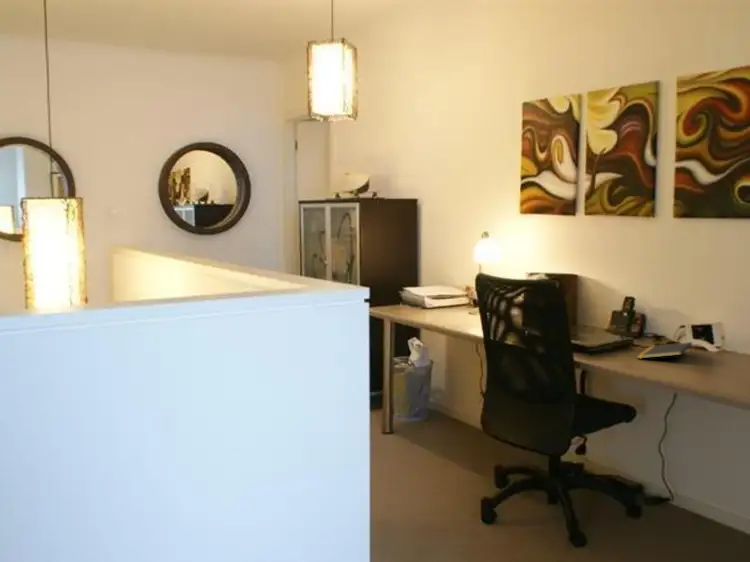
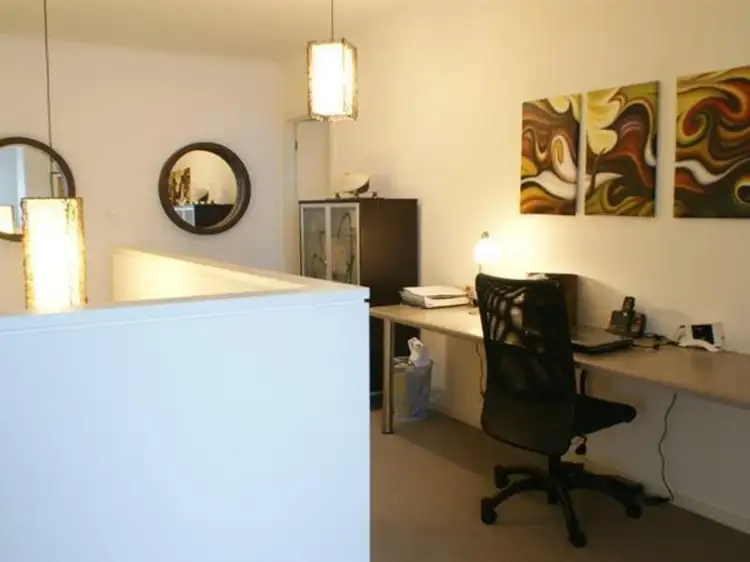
- notepad (664, 350)
